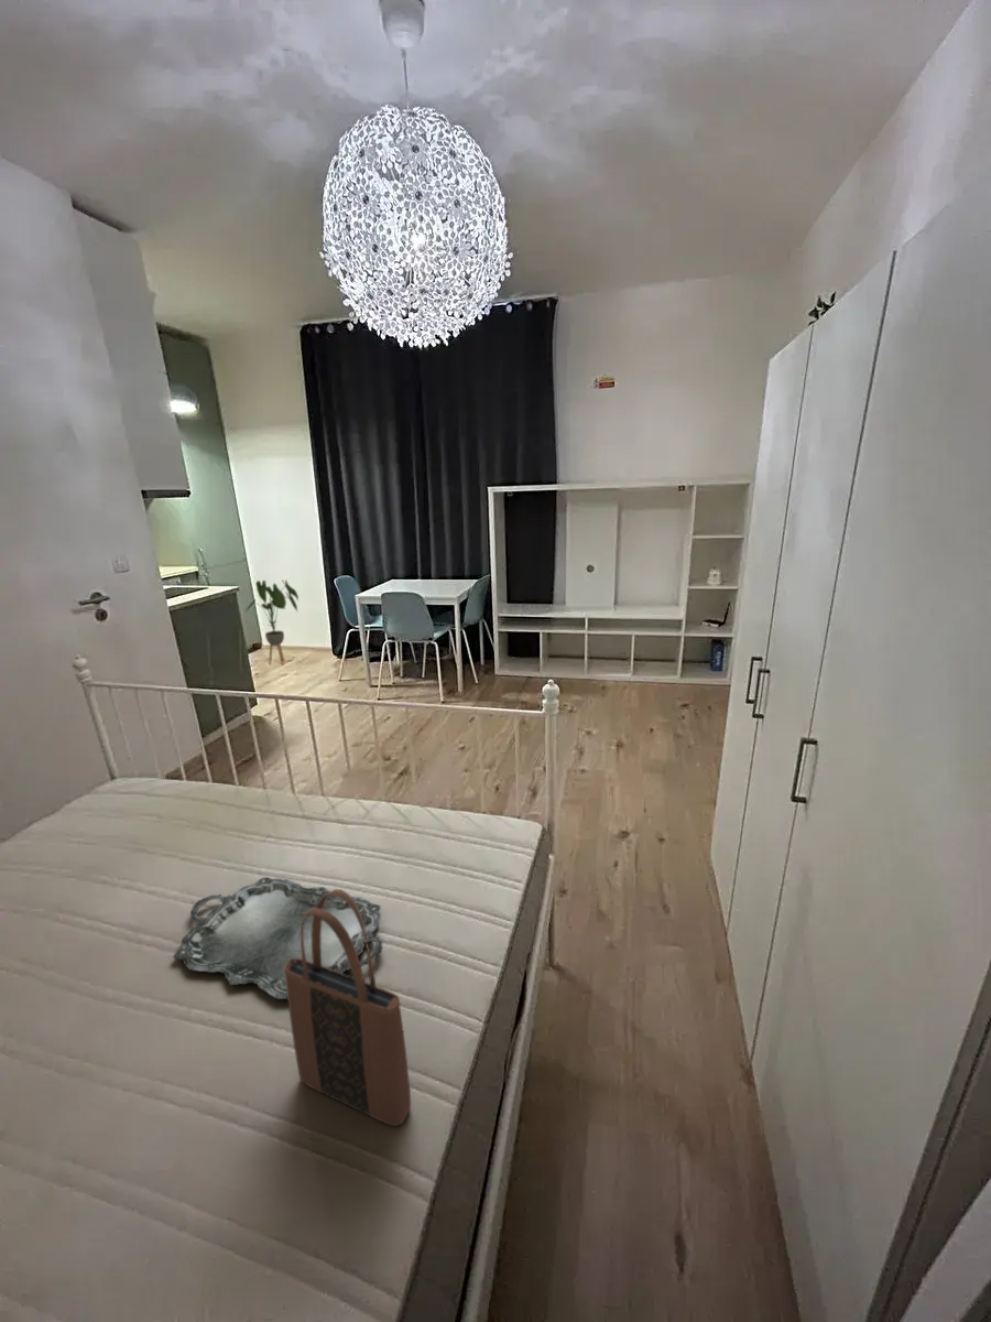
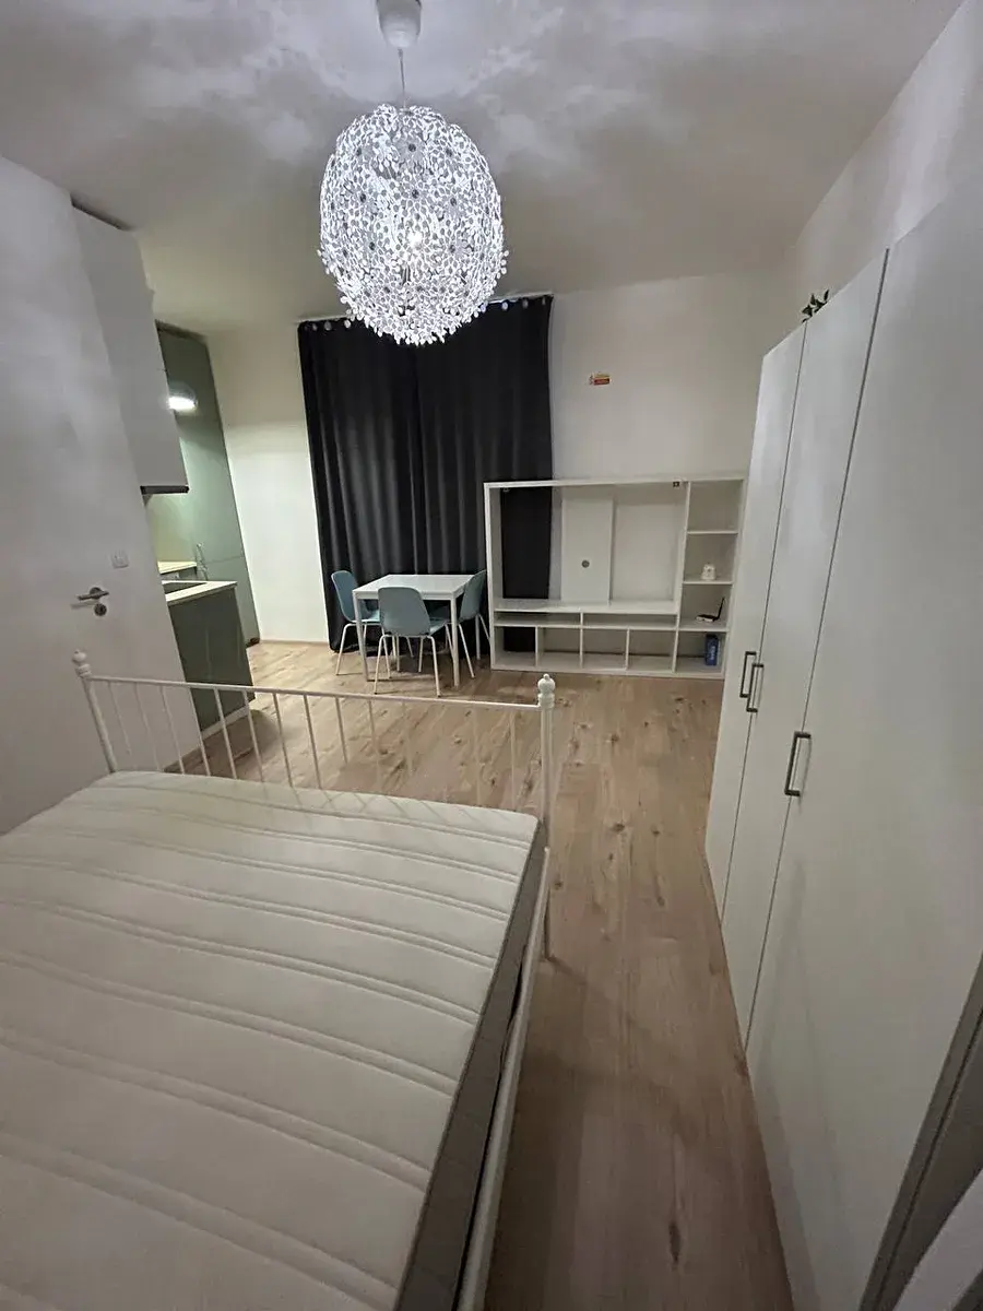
- serving tray (282, 931)
- tote bag (342, 1004)
- house plant (276, 624)
